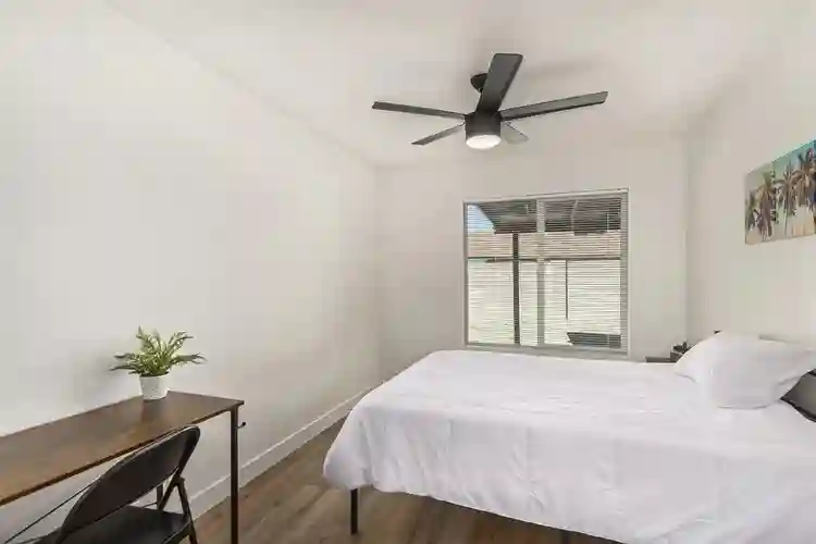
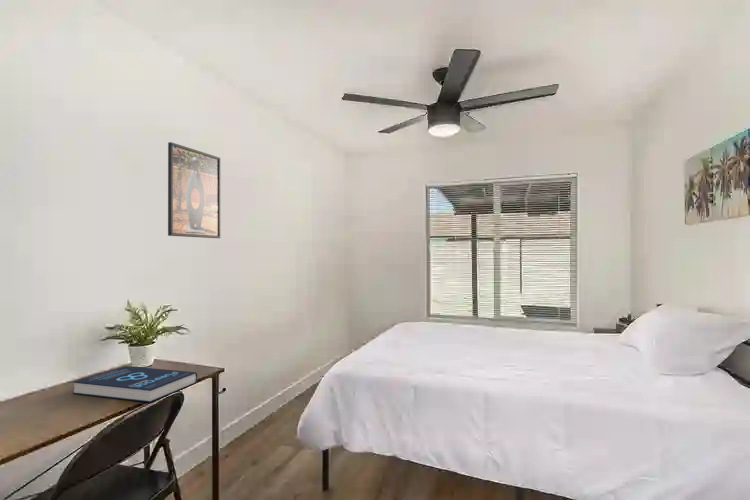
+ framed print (196, 193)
+ book (137, 382)
